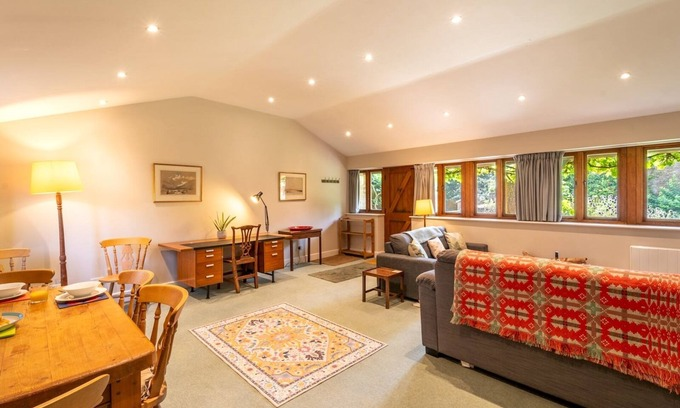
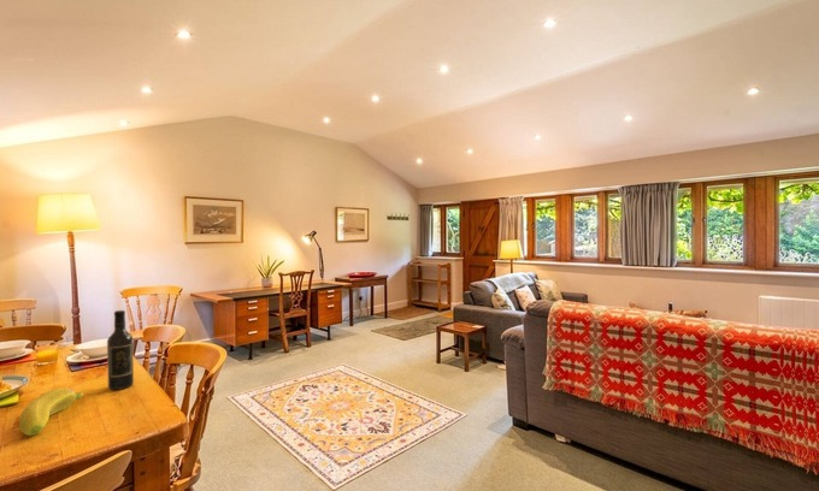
+ fruit (57, 406)
+ wine bottle (119, 348)
